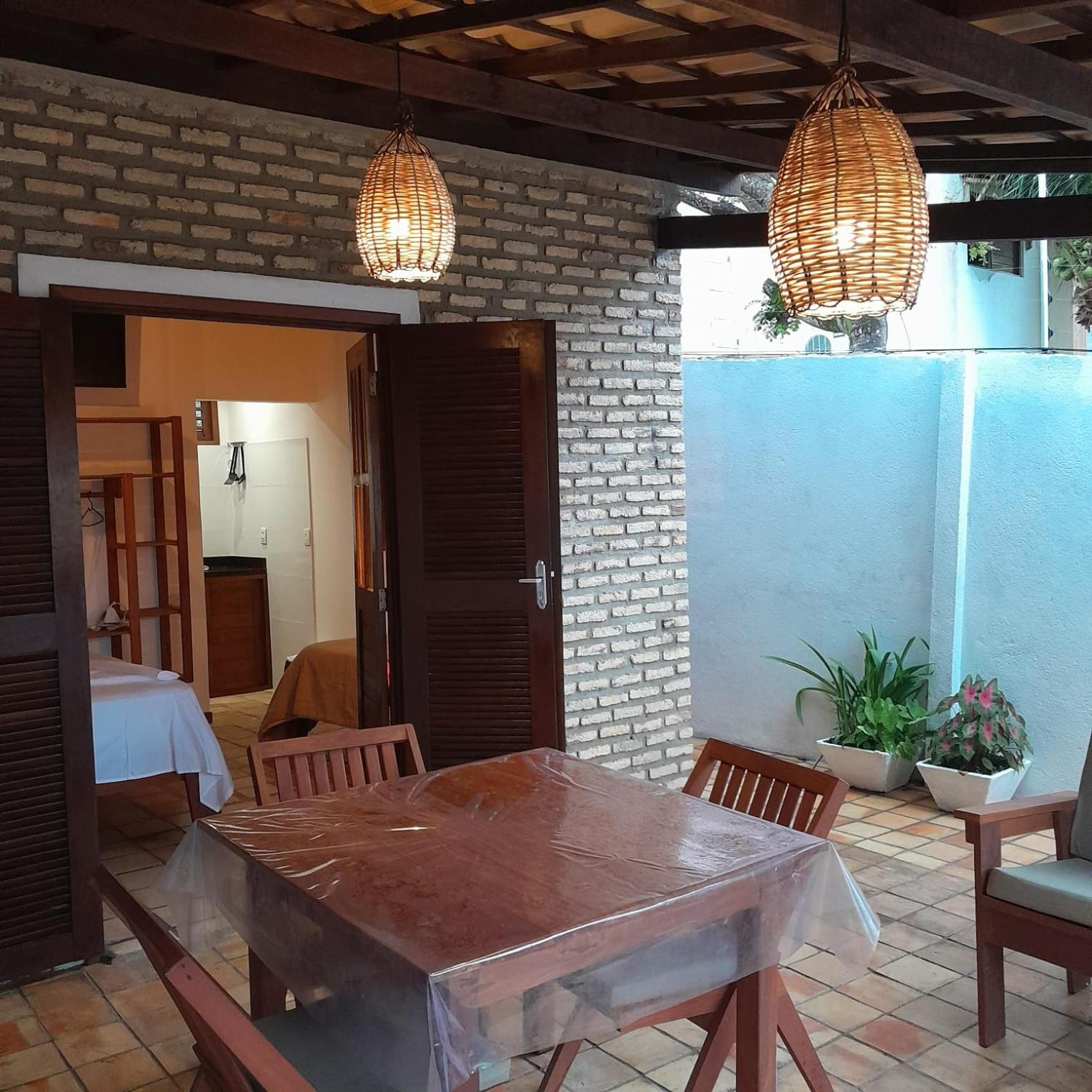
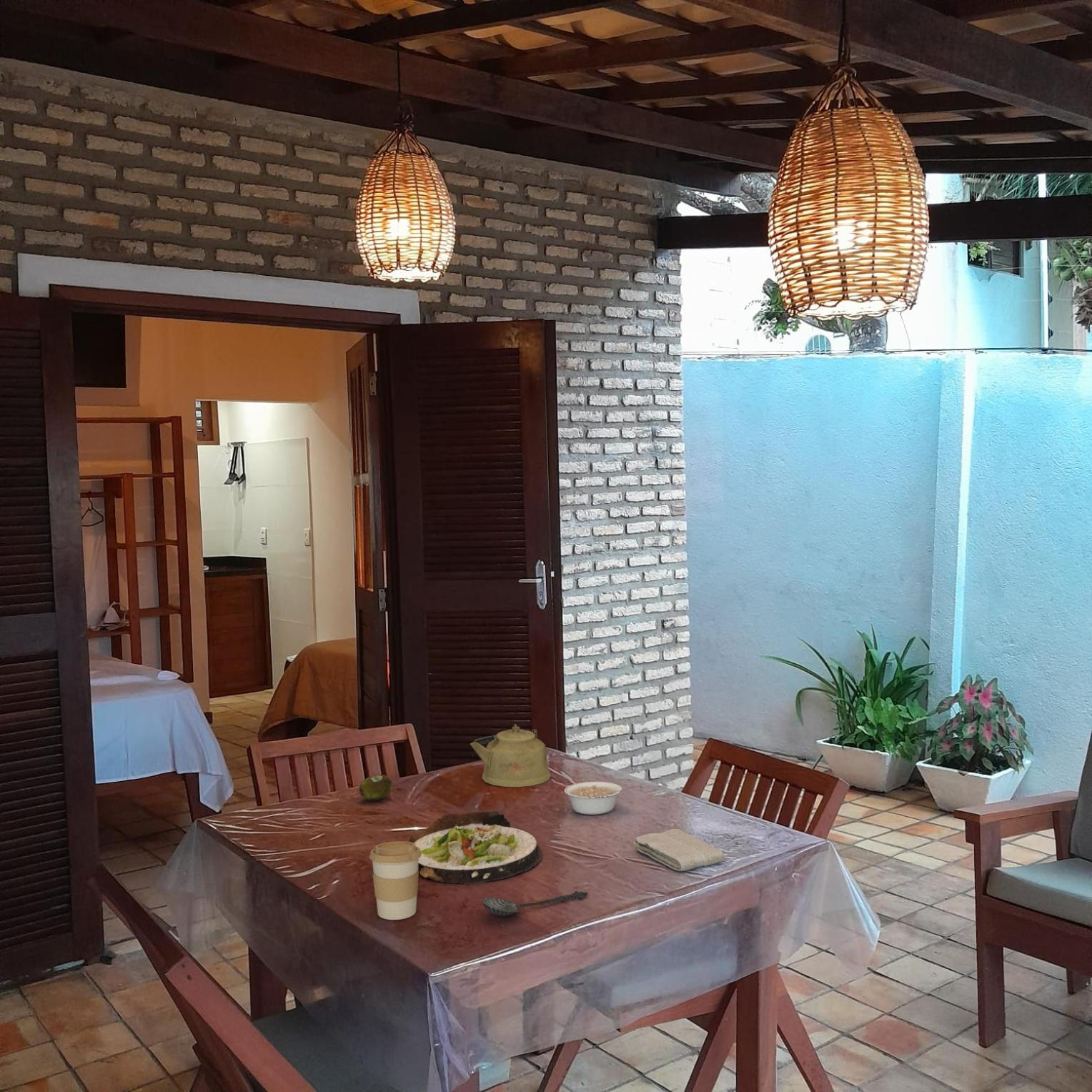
+ kettle (508, 751)
+ washcloth (677, 848)
+ legume (595, 797)
+ spoon (537, 902)
+ salad plate (475, 845)
+ coffee cup (396, 878)
+ fruit (376, 788)
